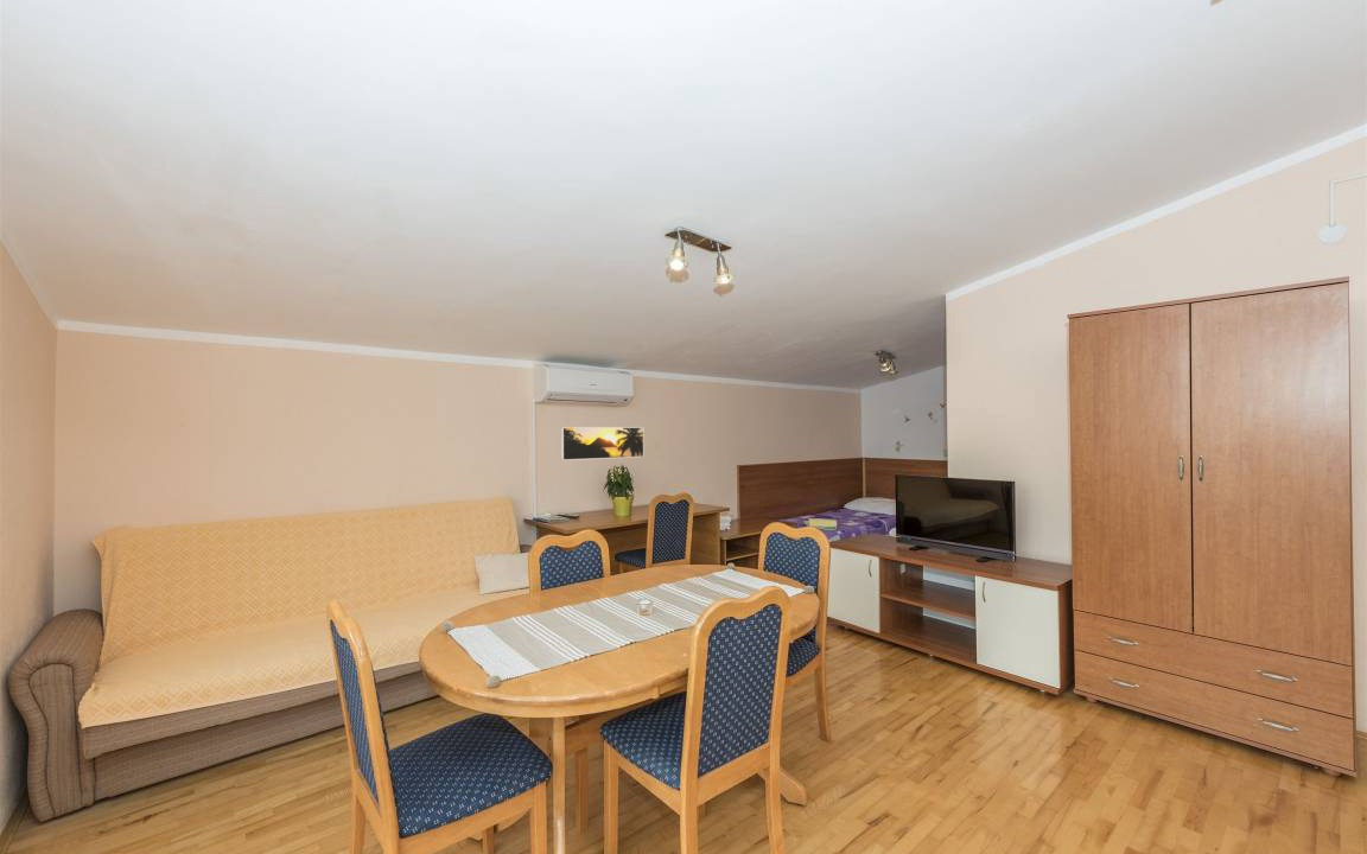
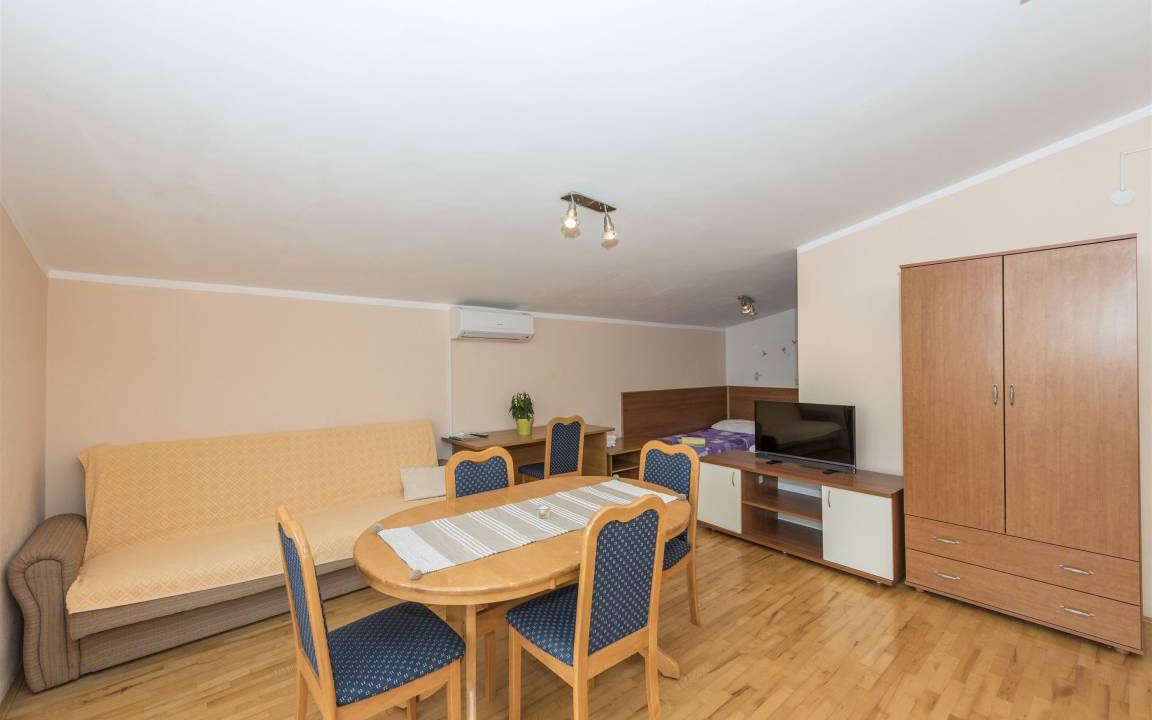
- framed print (604, 442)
